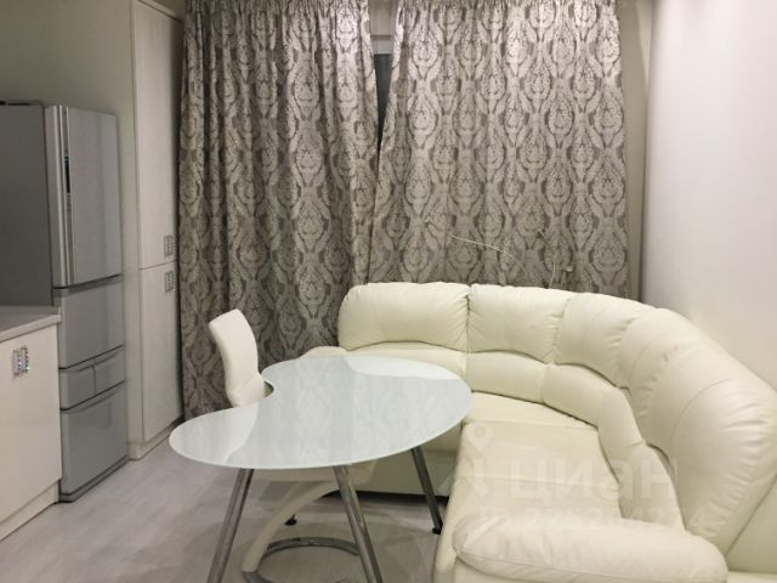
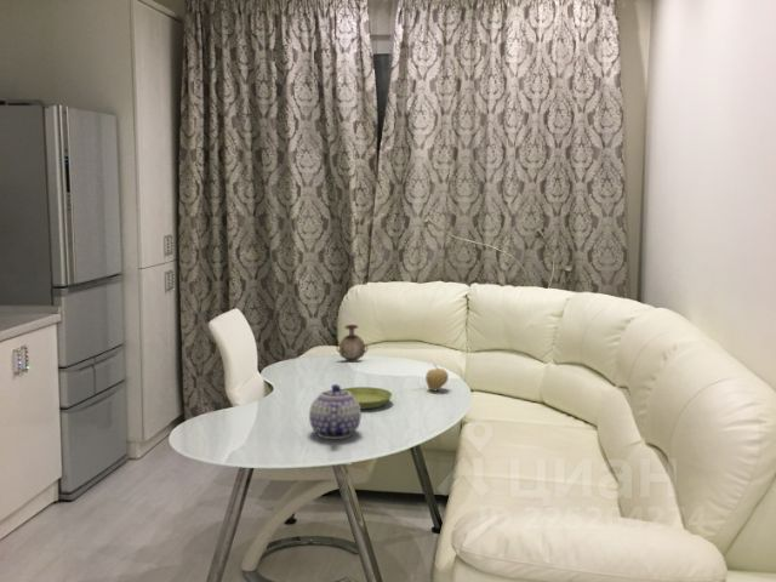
+ saucer (361, 398)
+ vase (352, 343)
+ teapot (335, 409)
+ fruit (436, 376)
